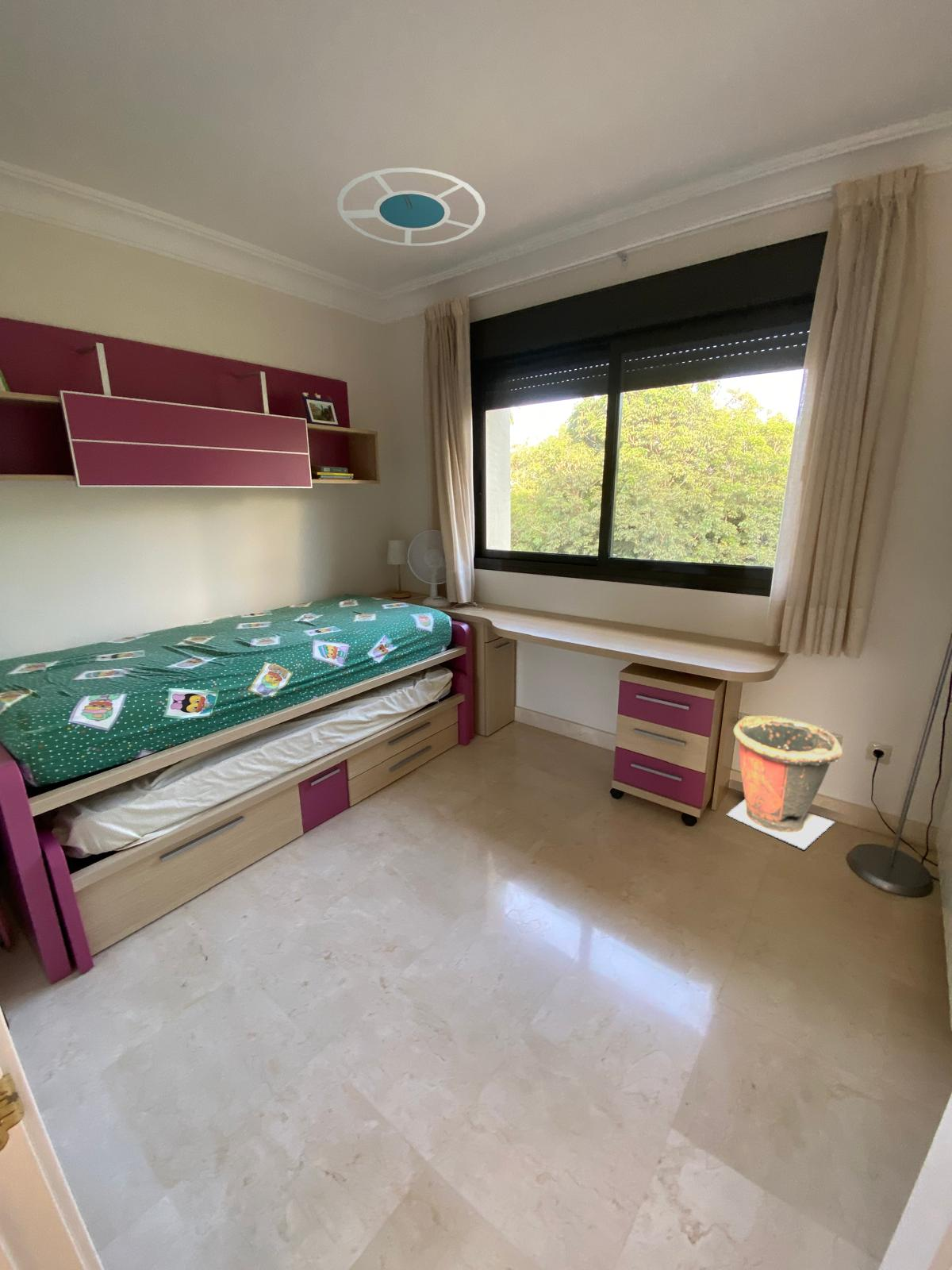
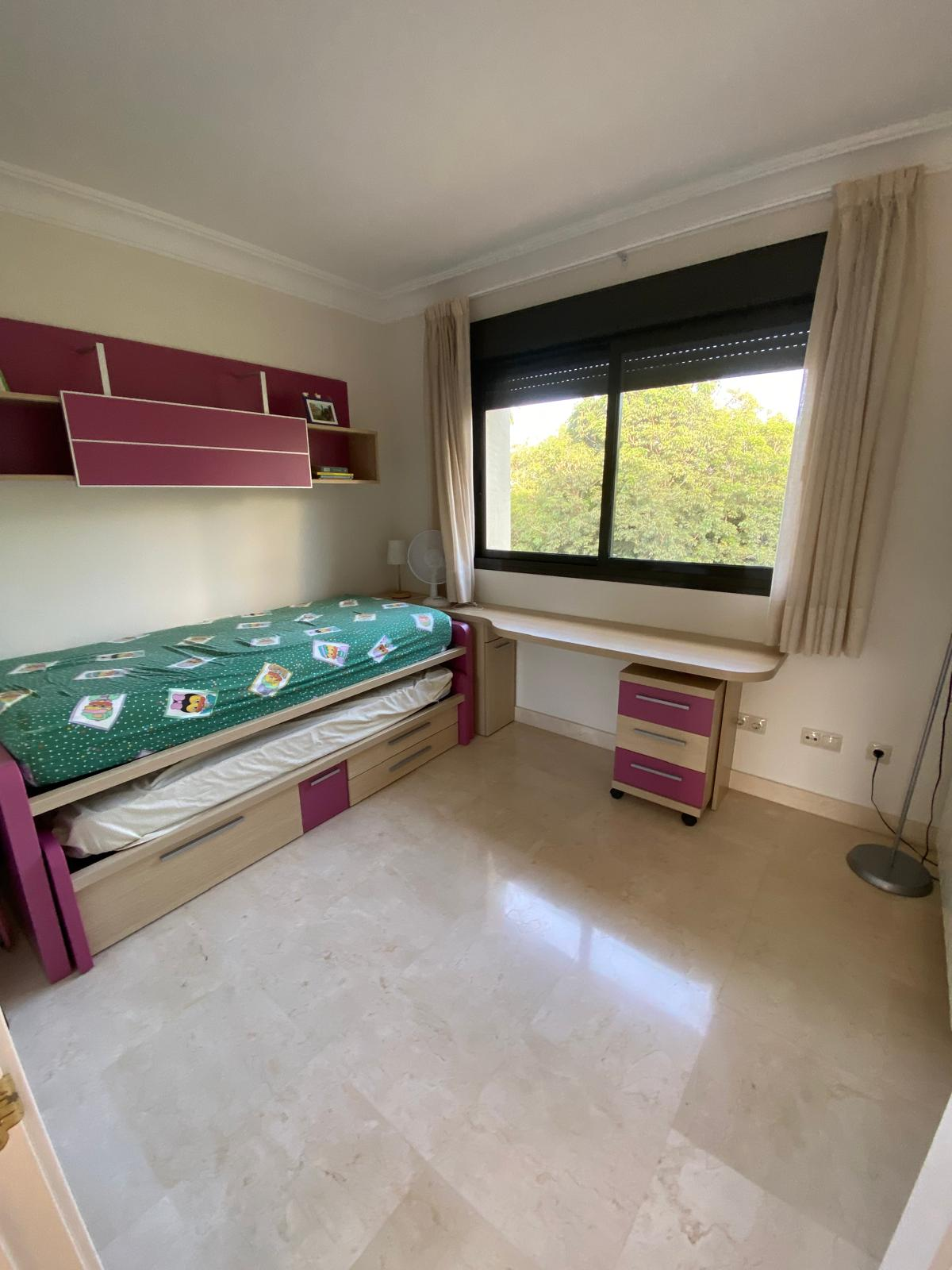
- ceiling lamp (412, 203)
- waste bin (781, 774)
